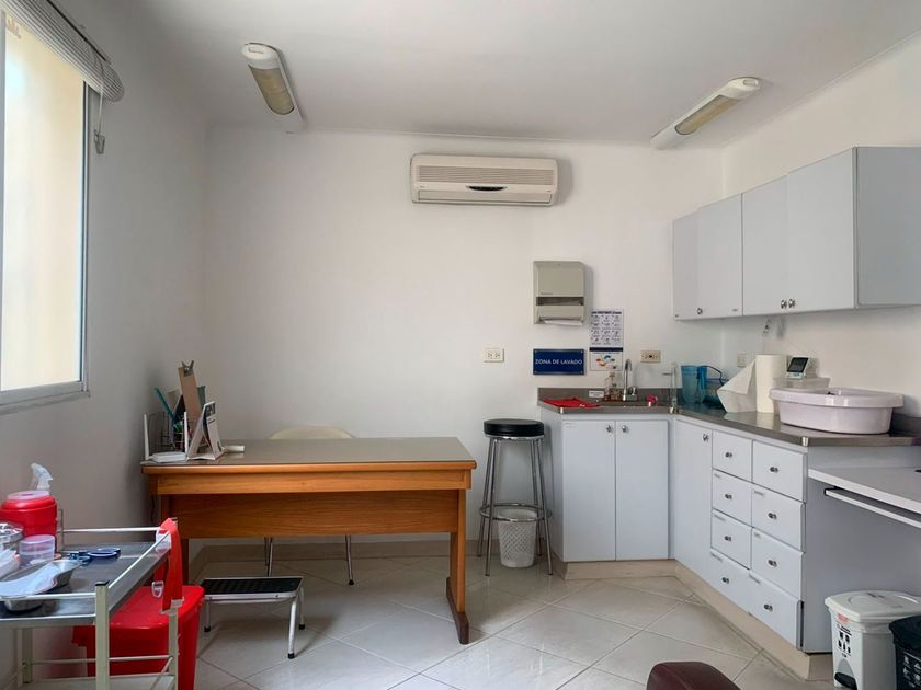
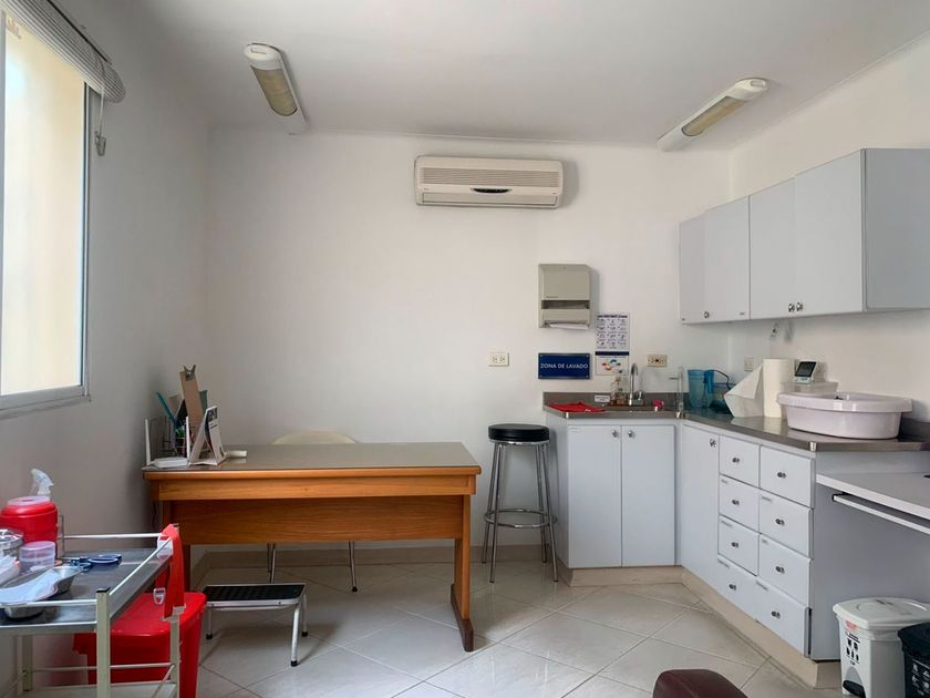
- wastebasket (516, 538)
